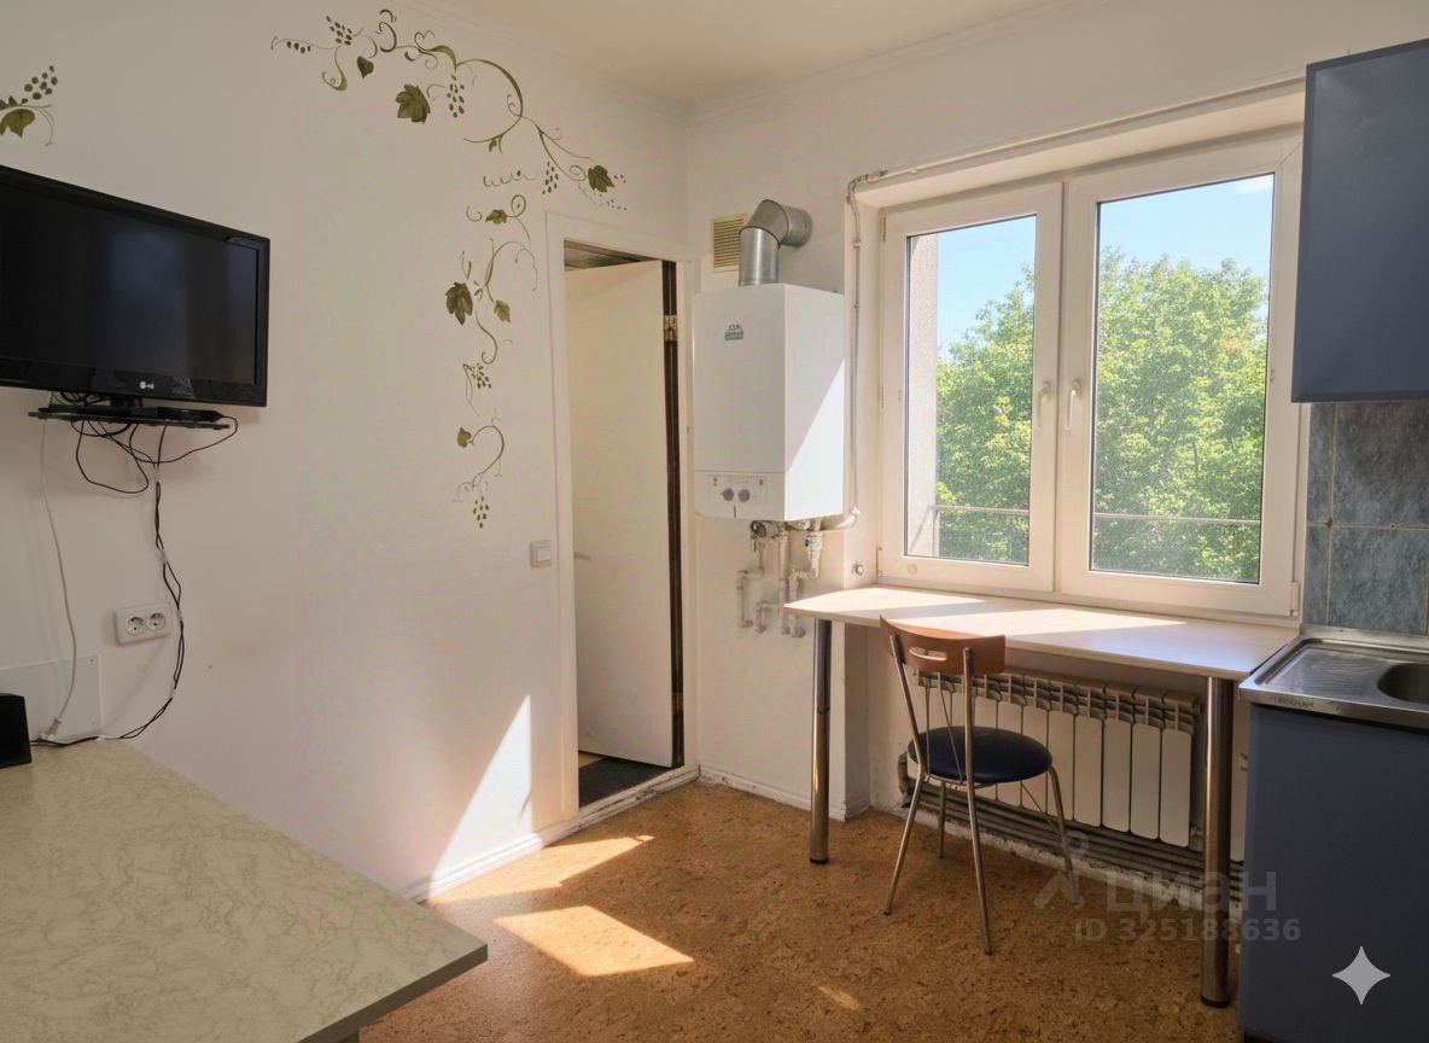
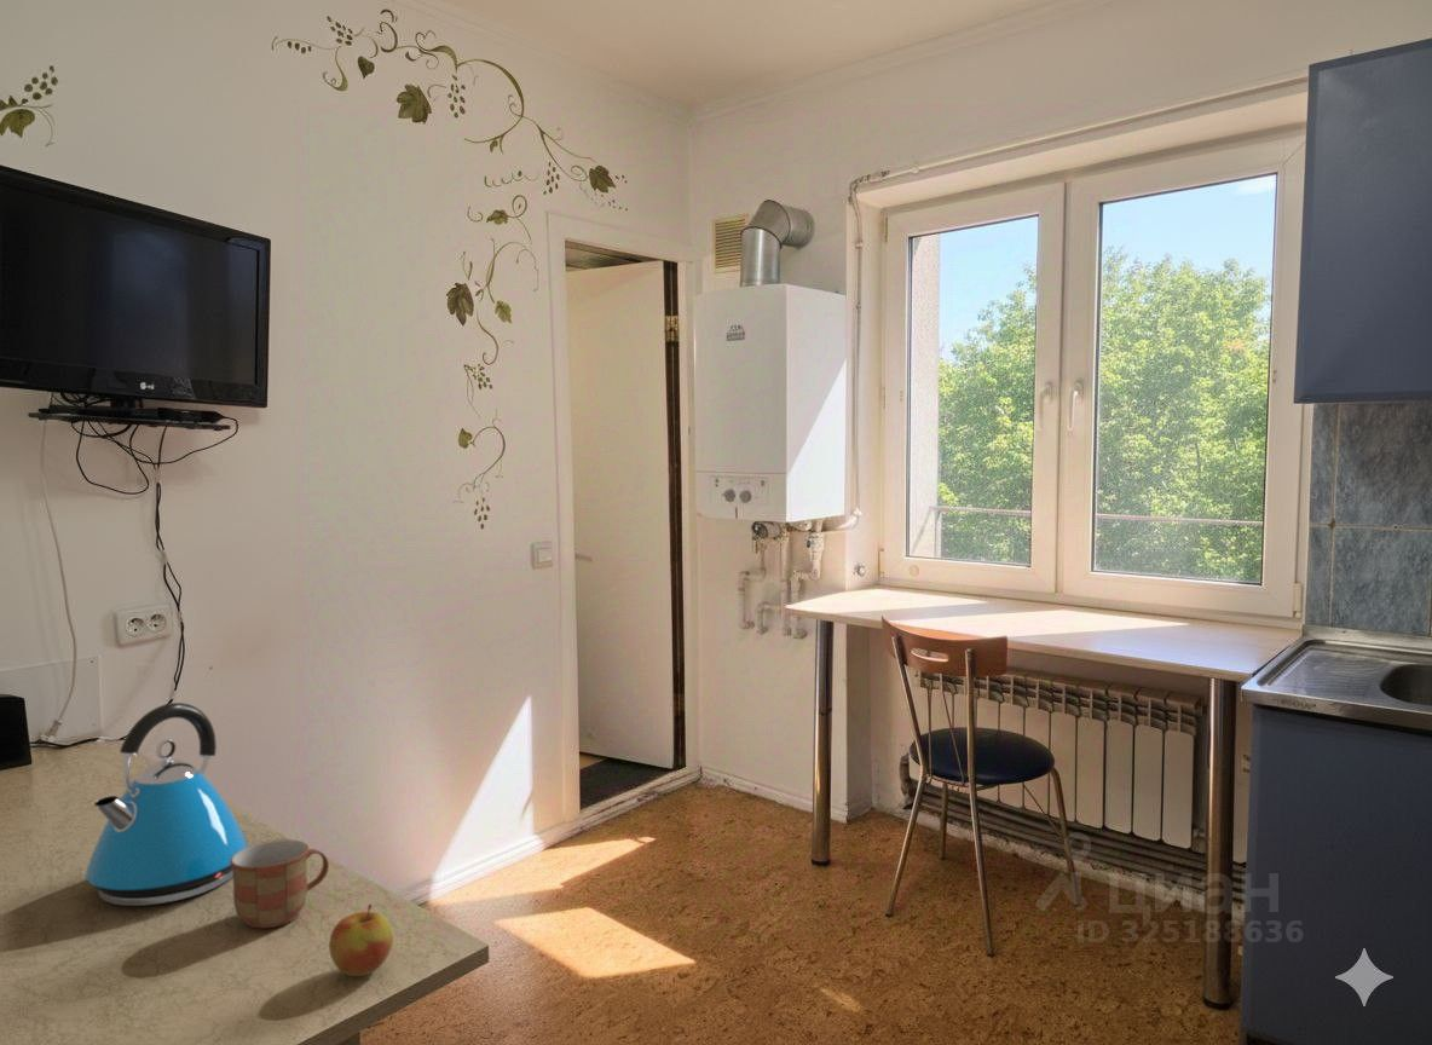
+ mug (281, 881)
+ apple (360, 936)
+ kettle (172, 790)
